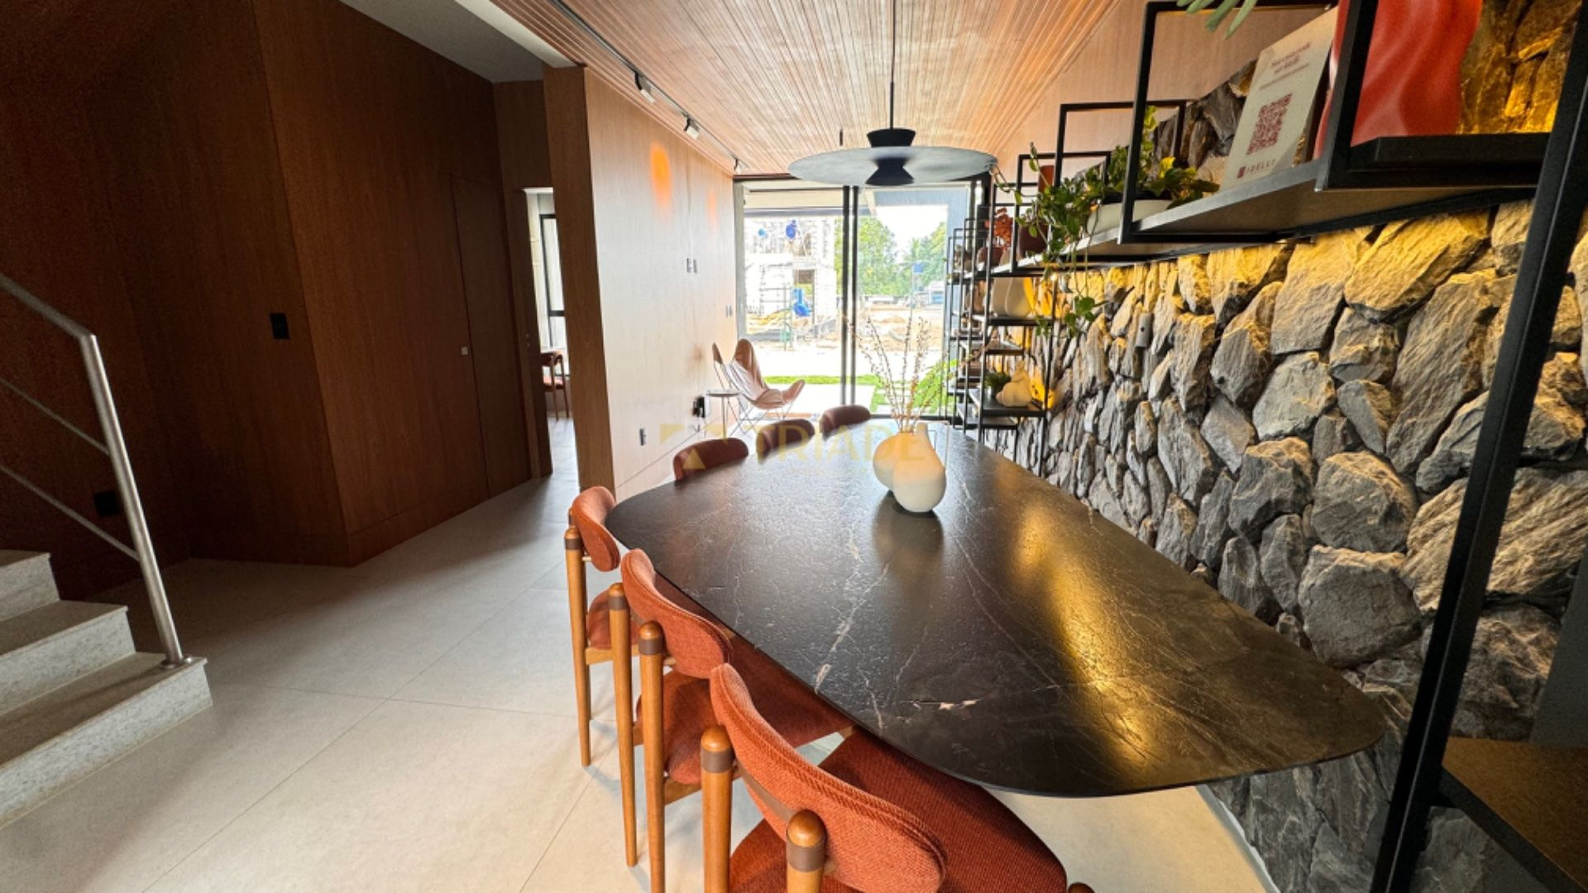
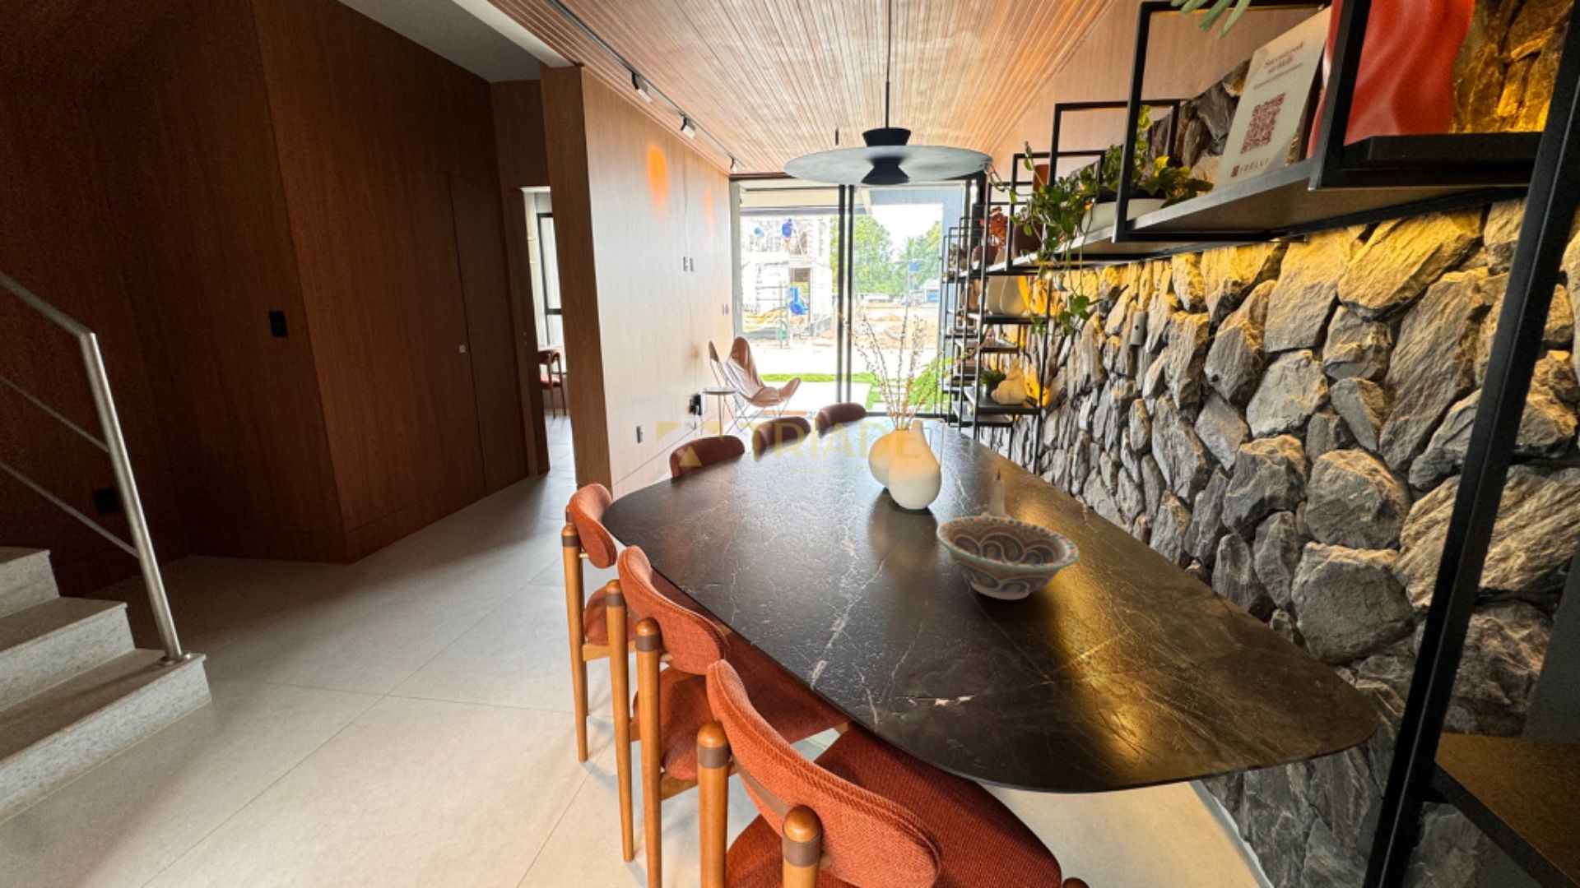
+ candle (996, 493)
+ decorative bowl (1003, 562)
